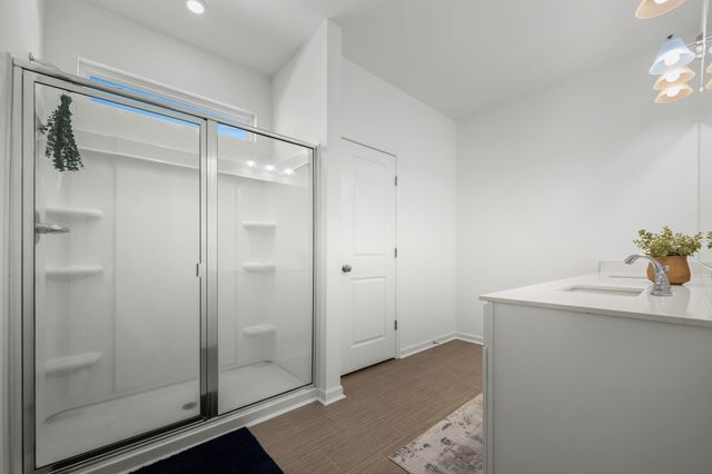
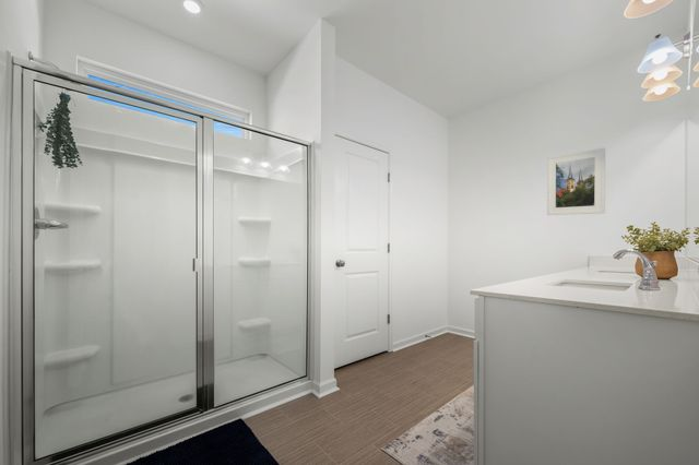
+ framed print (574, 183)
